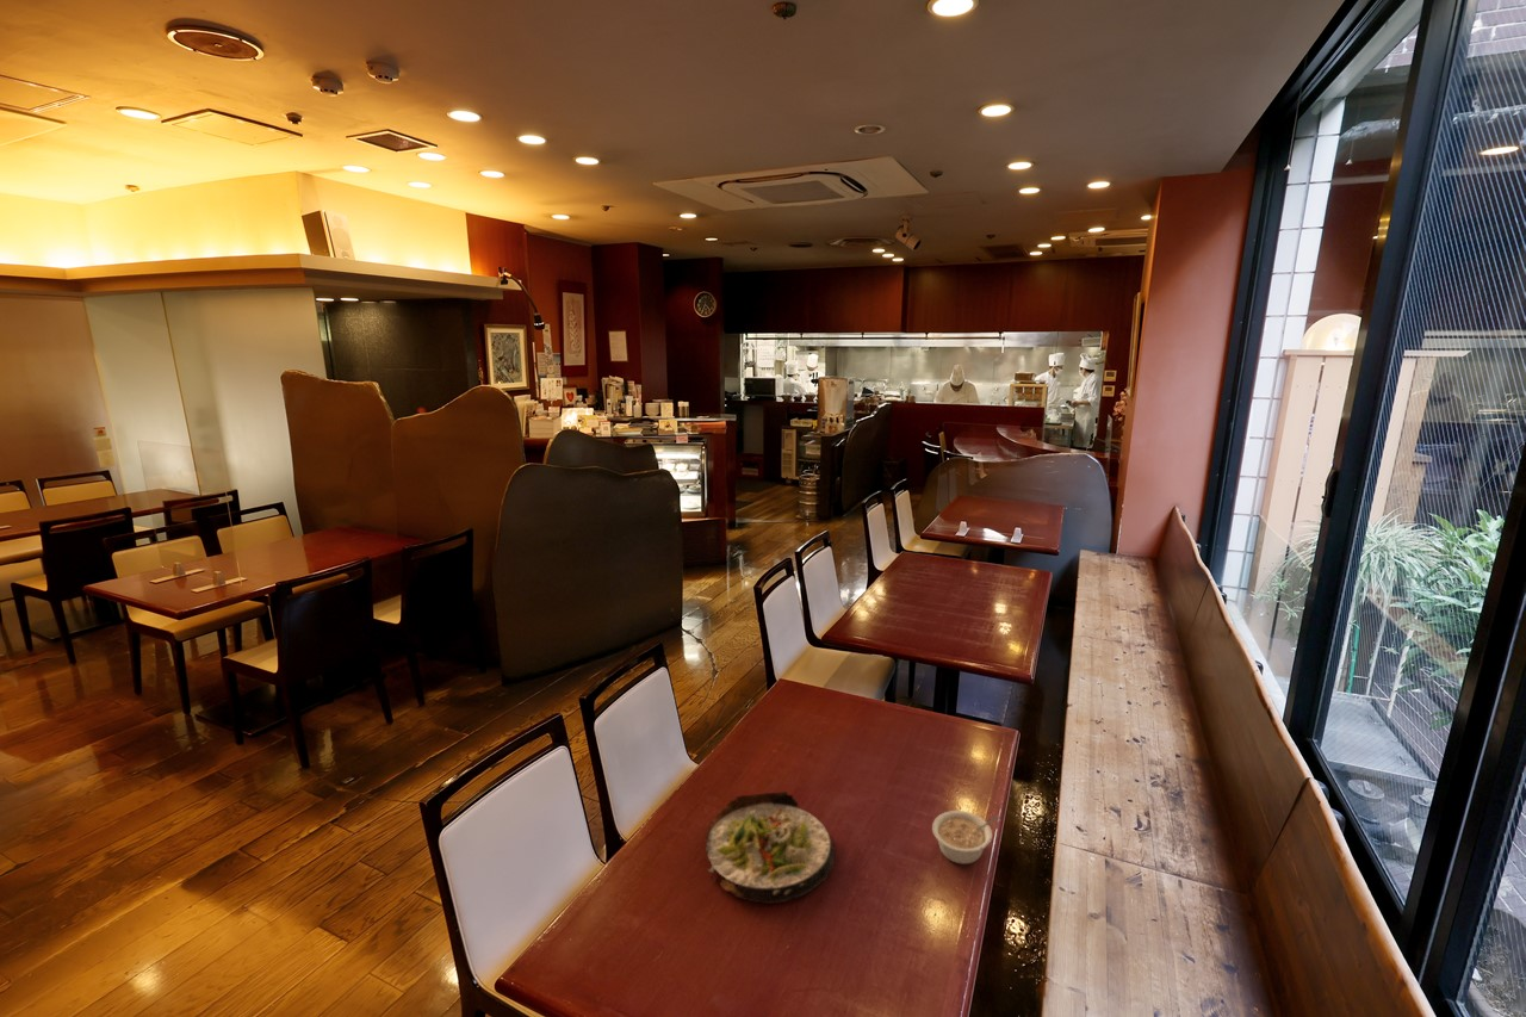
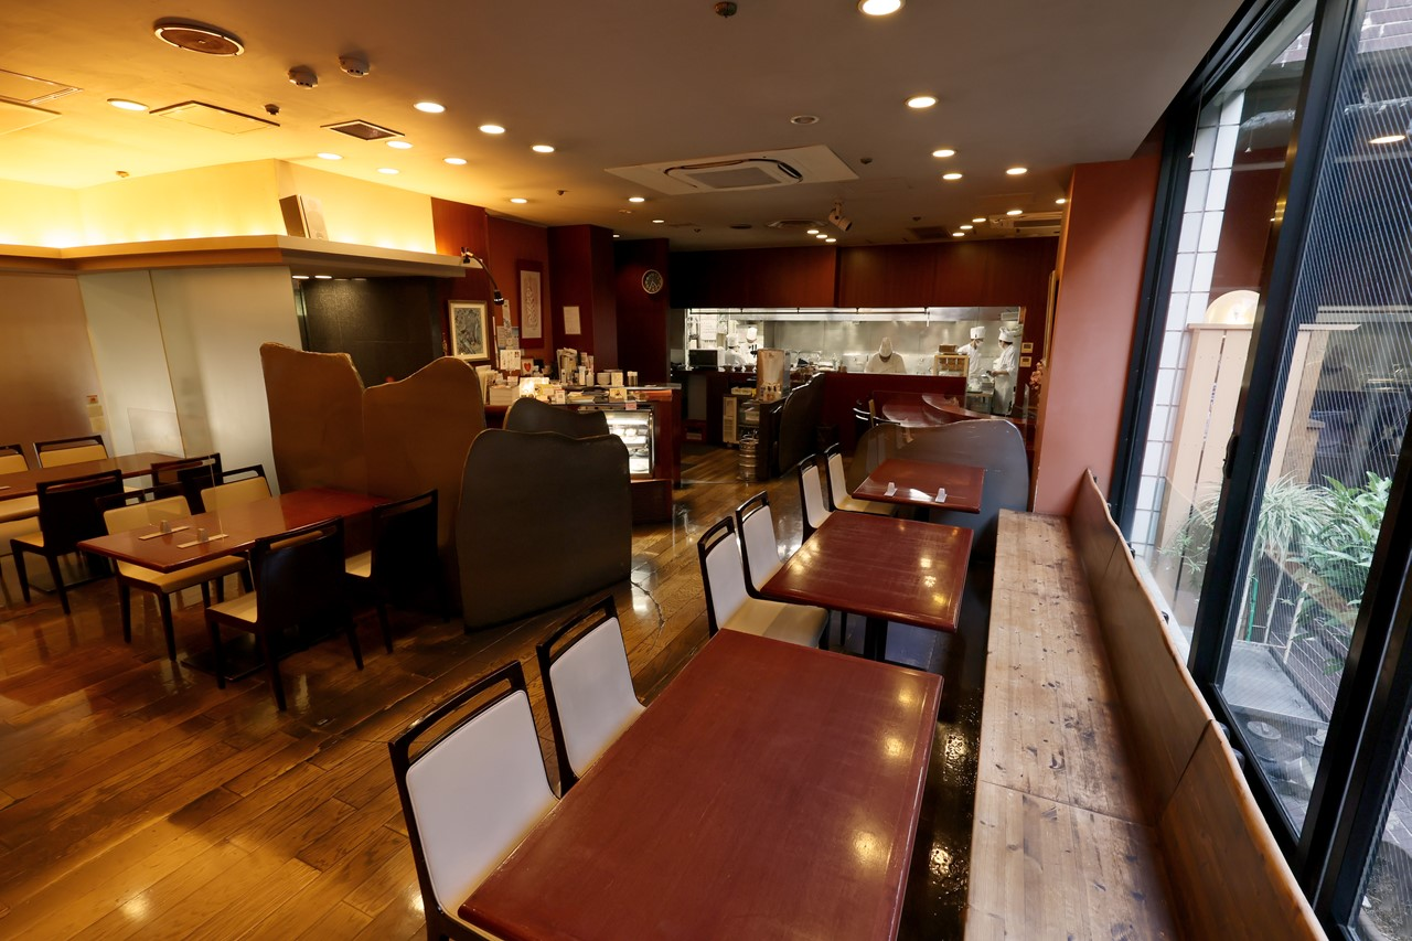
- legume (962, 836)
- salad plate (770, 842)
